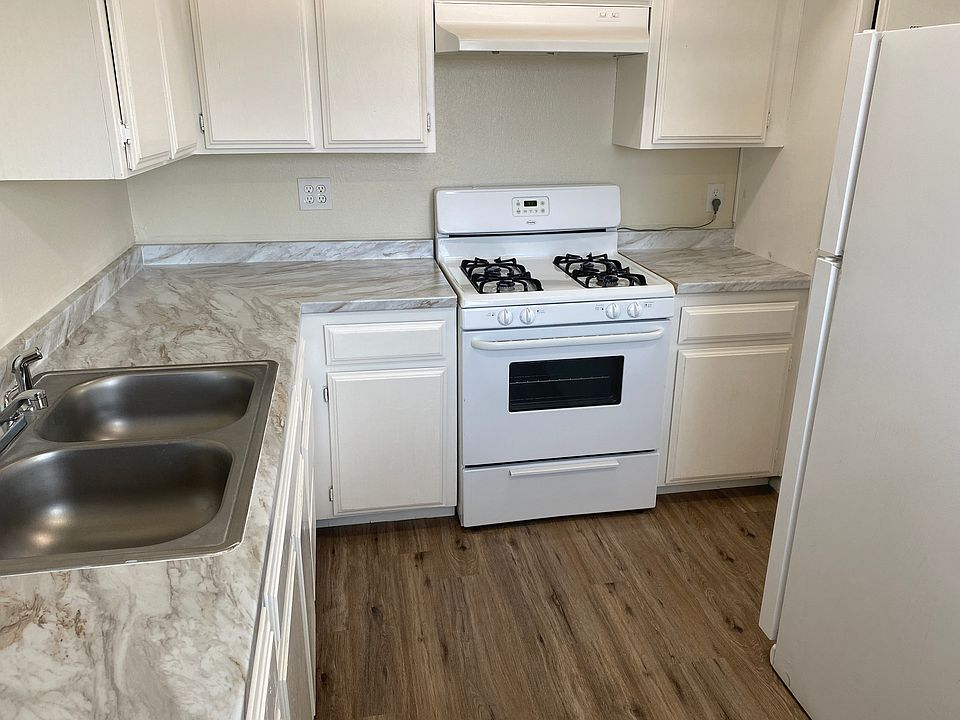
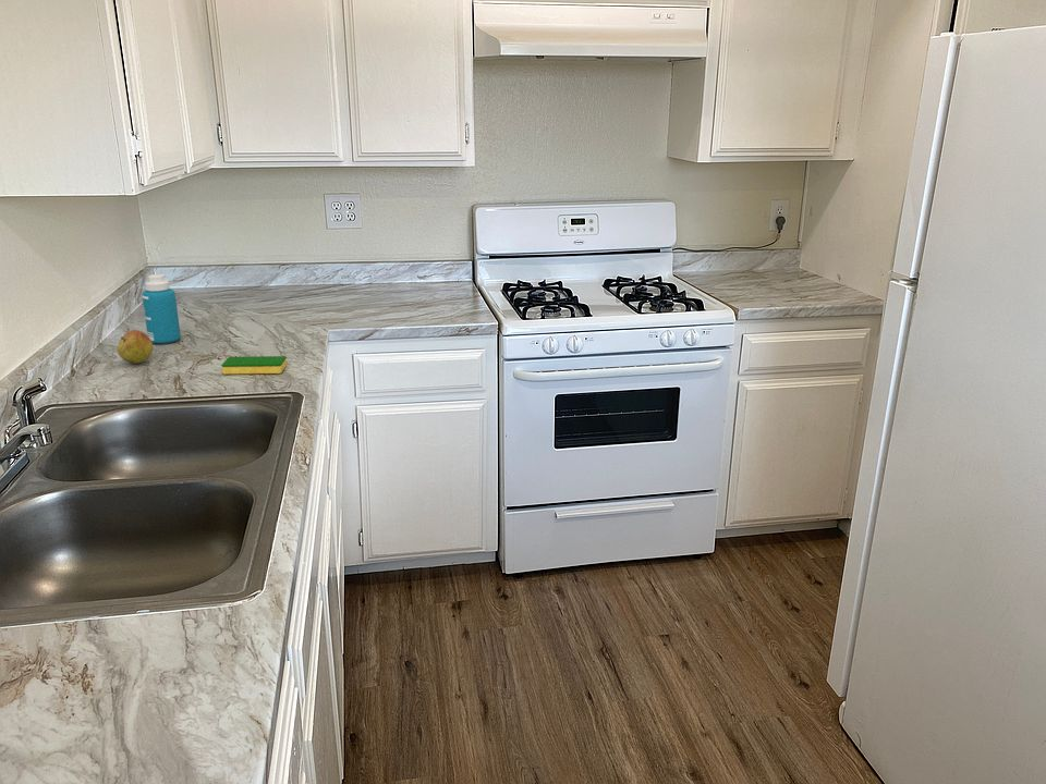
+ bottle (160, 308)
+ dish sponge (254, 365)
+ apple (135, 346)
